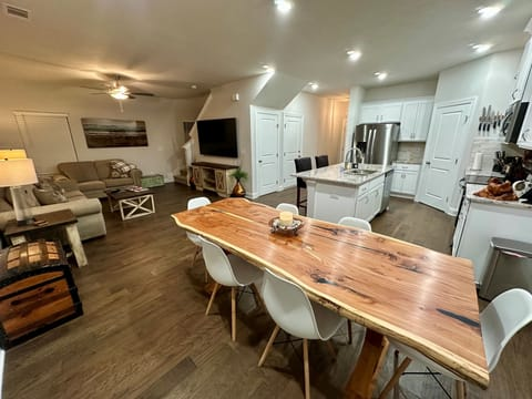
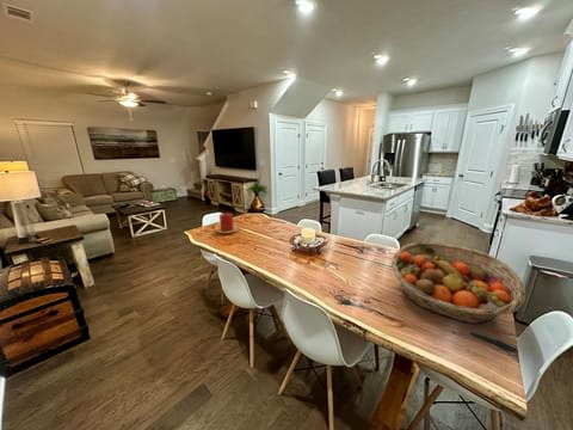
+ candle (226, 222)
+ fruit basket (448, 278)
